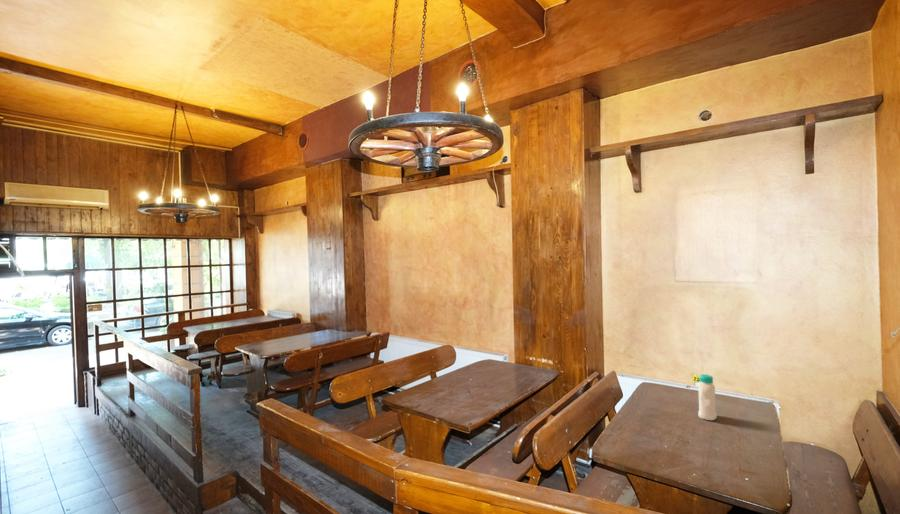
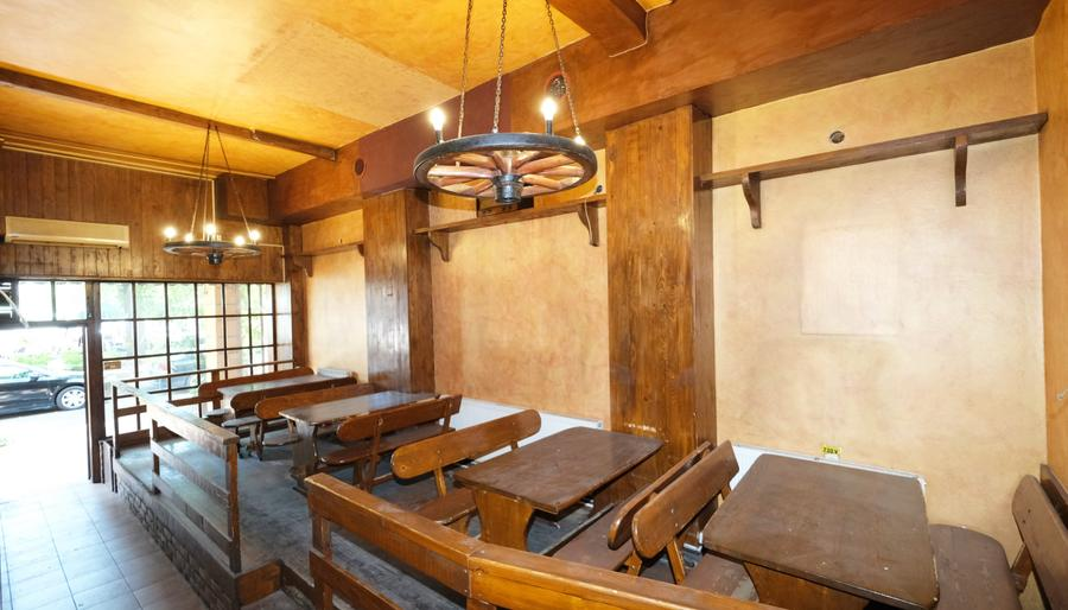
- bottle (706, 396)
